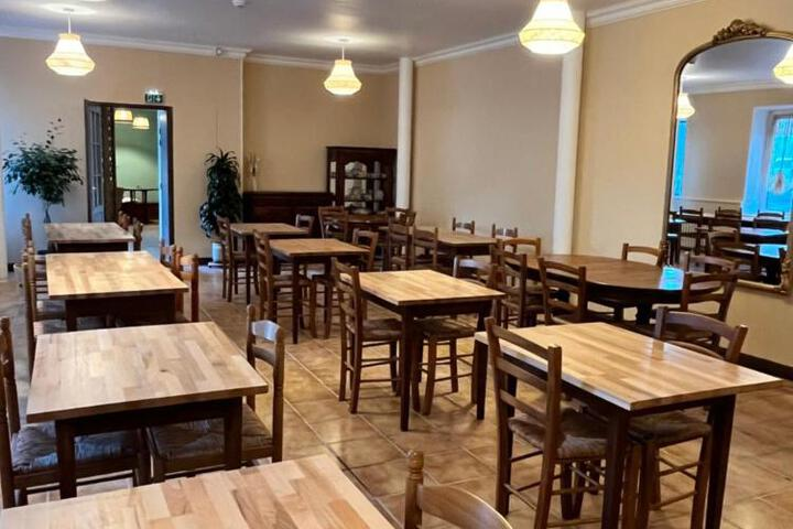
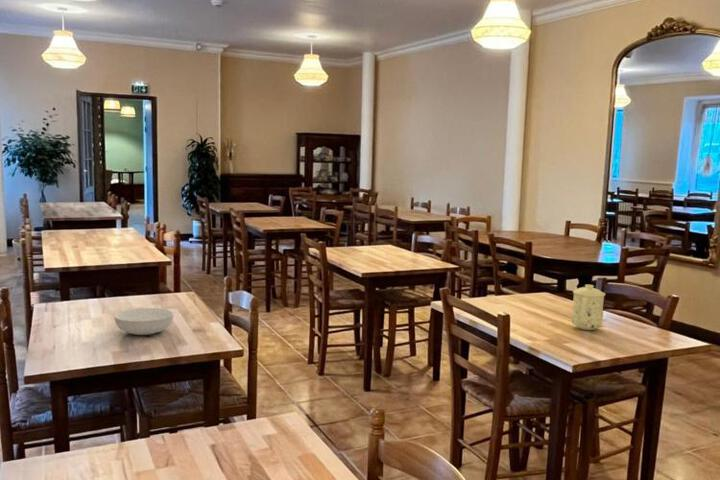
+ mug (587, 307)
+ serving bowl (144, 322)
